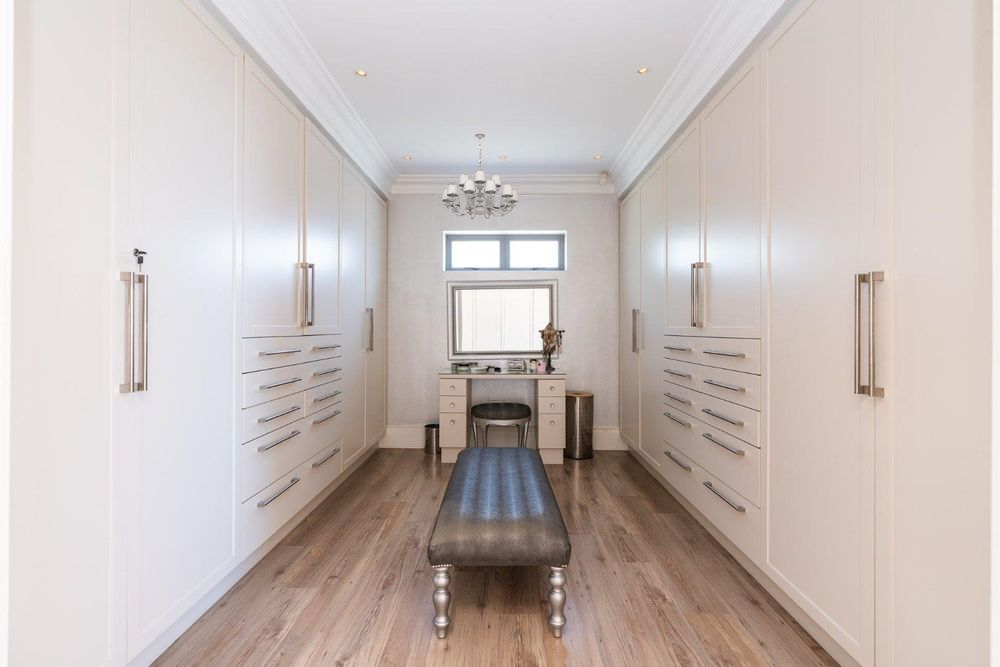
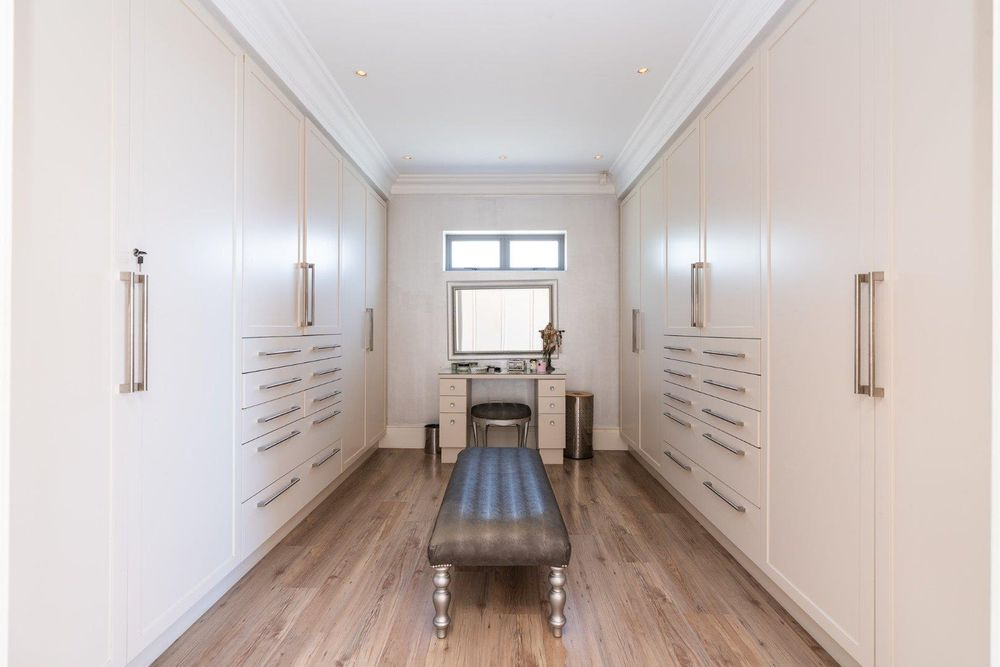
- chandelier (480, 175)
